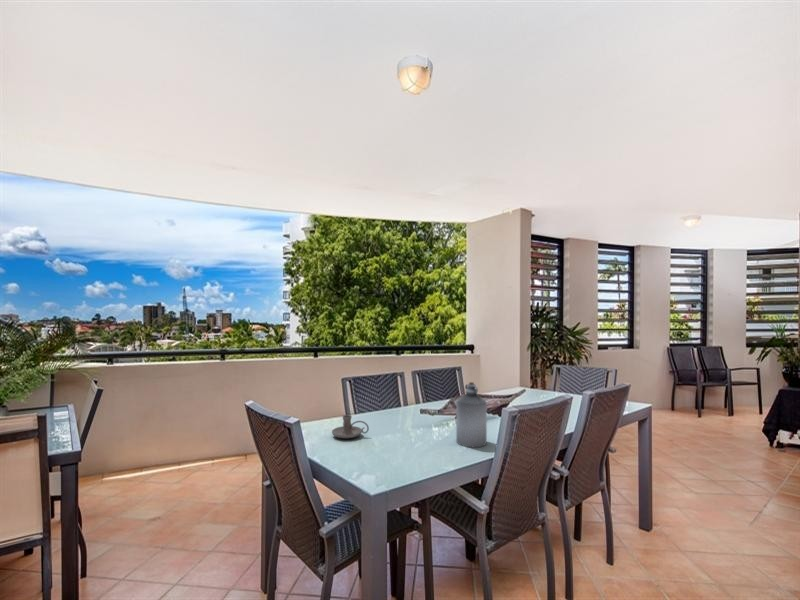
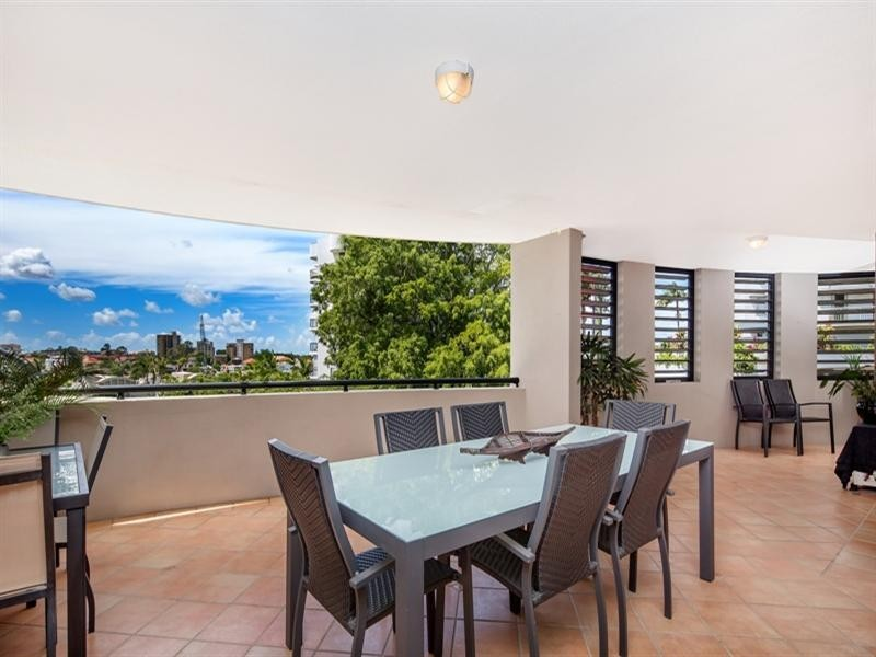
- candle holder (350, 426)
- bottle (471, 412)
